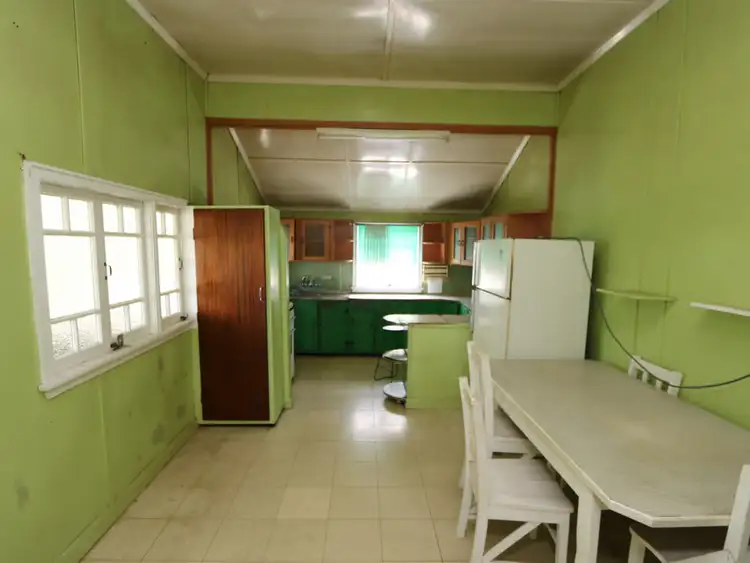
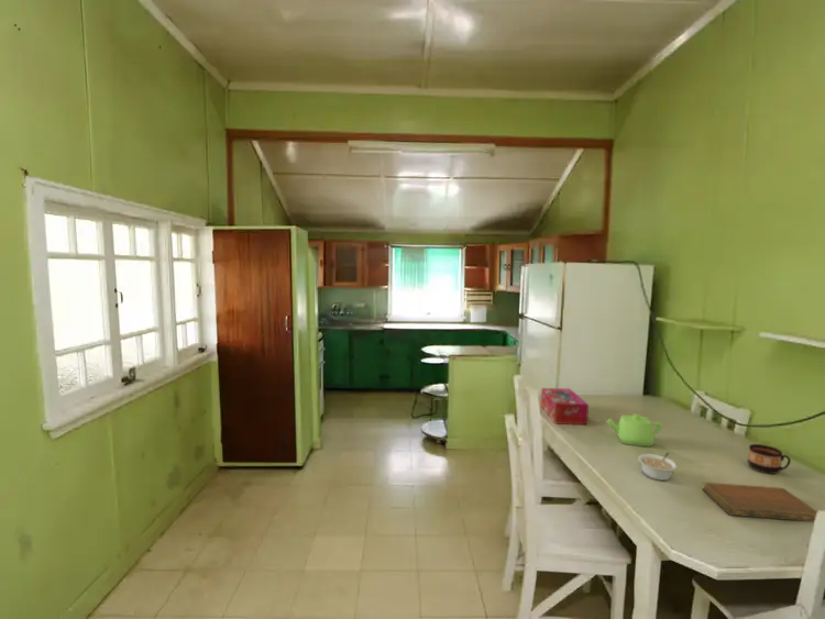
+ teapot (634, 427)
+ notebook (757, 500)
+ cup (766, 460)
+ legume (657, 466)
+ tissue box (562, 405)
